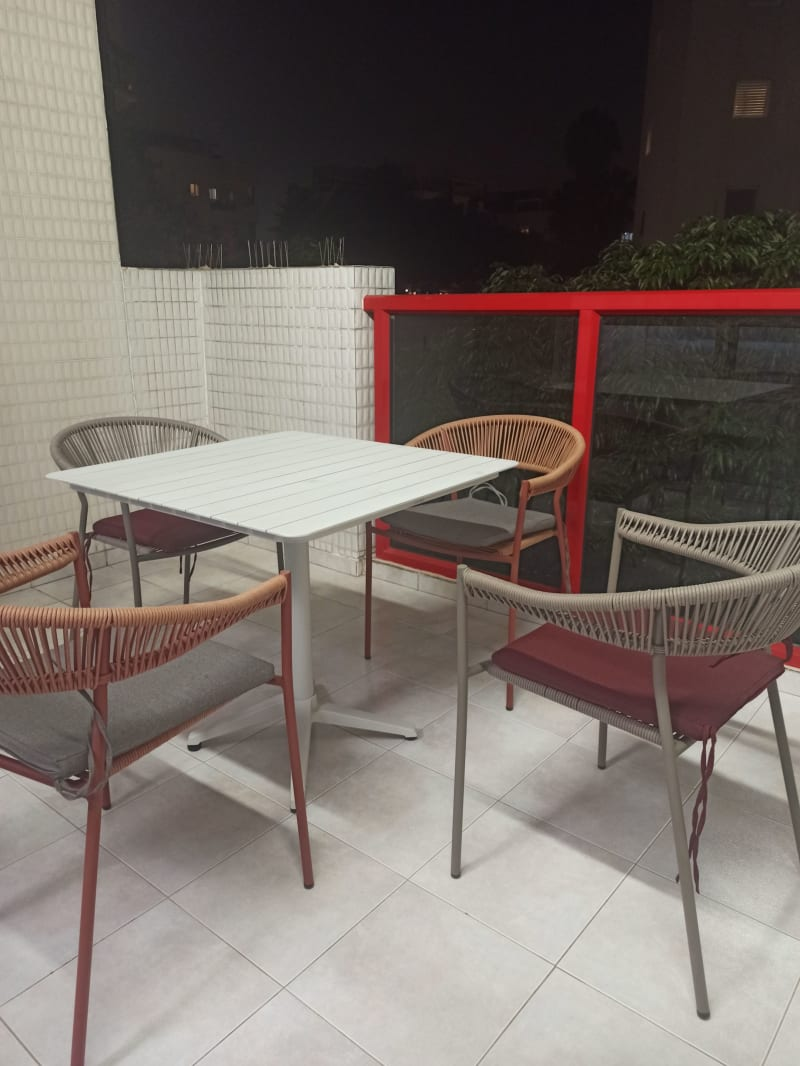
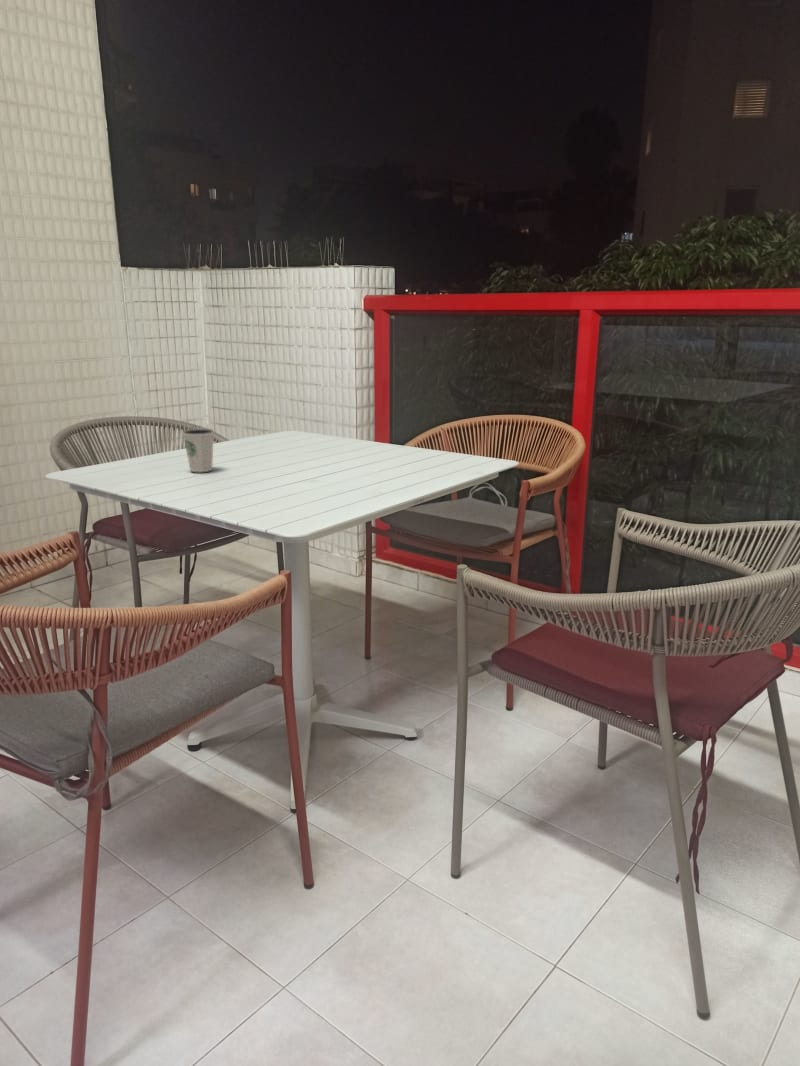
+ dixie cup (199, 450)
